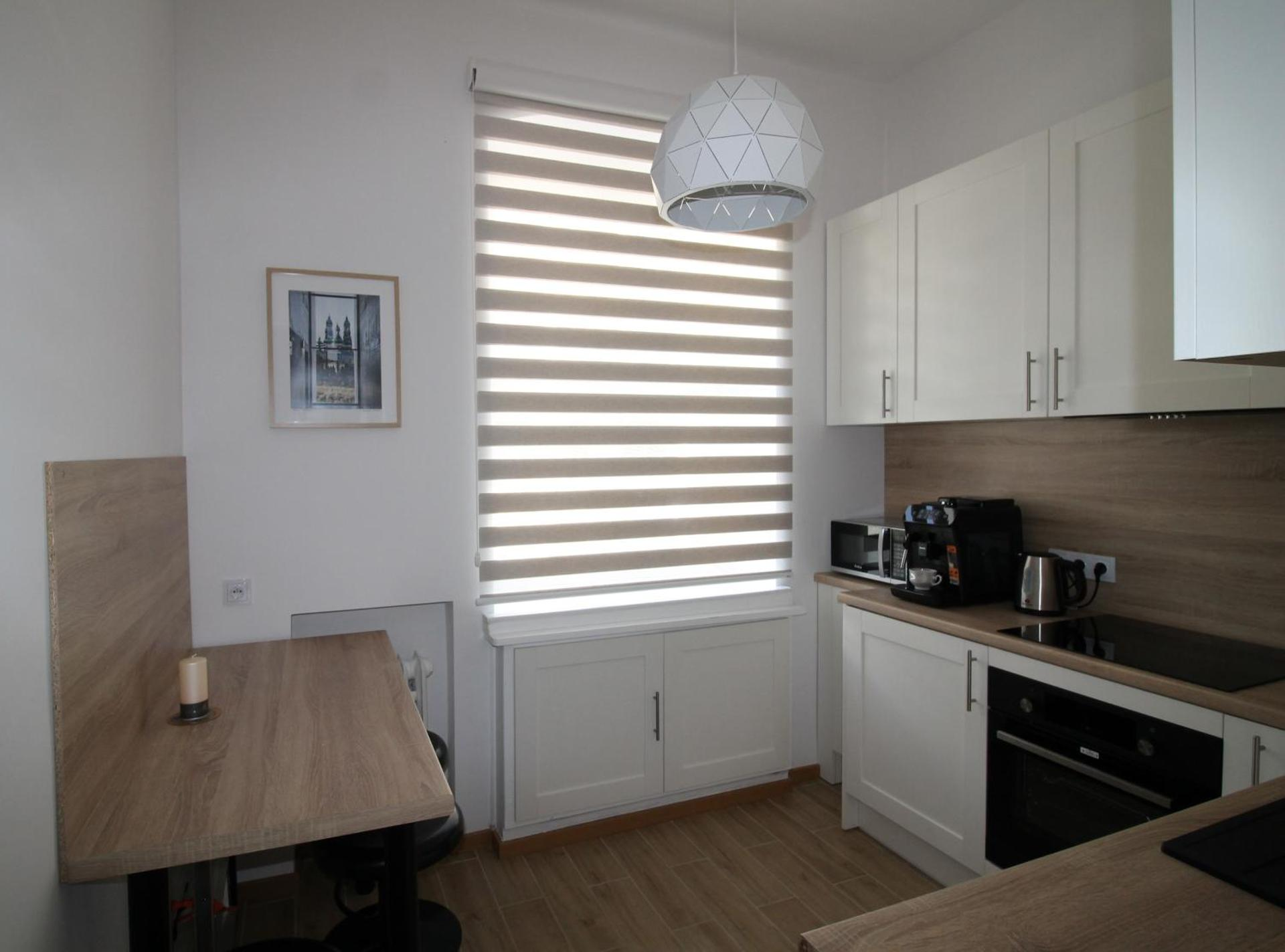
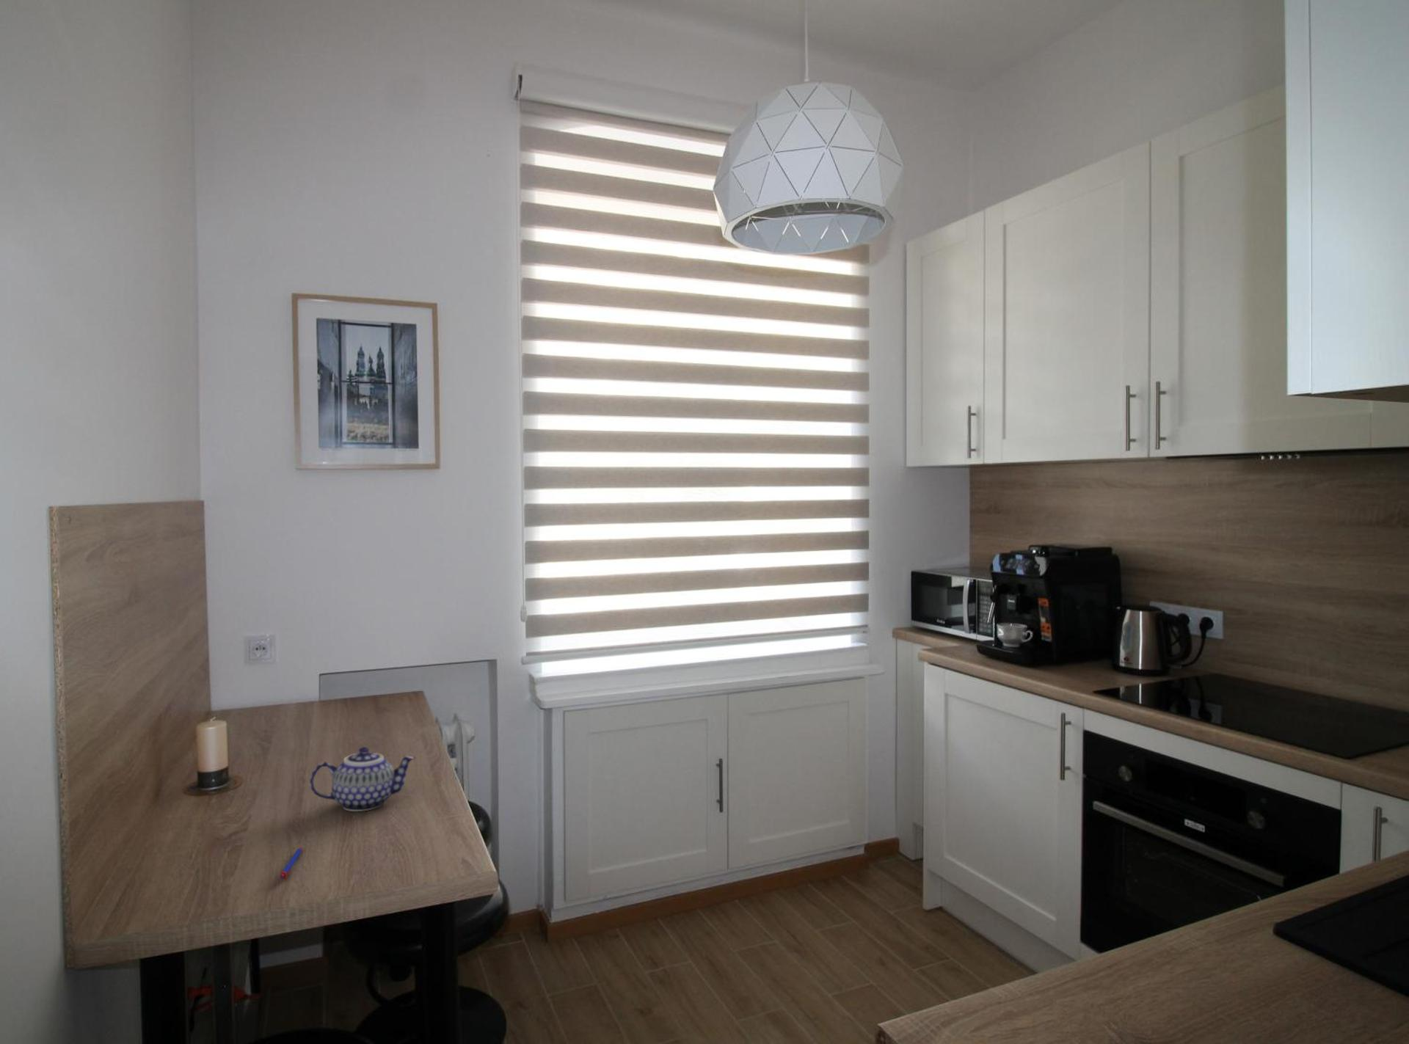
+ pen (292, 861)
+ teapot (364, 775)
